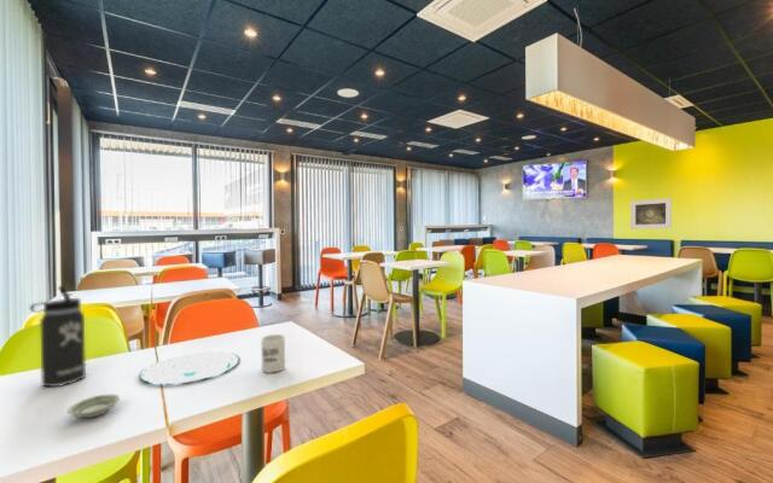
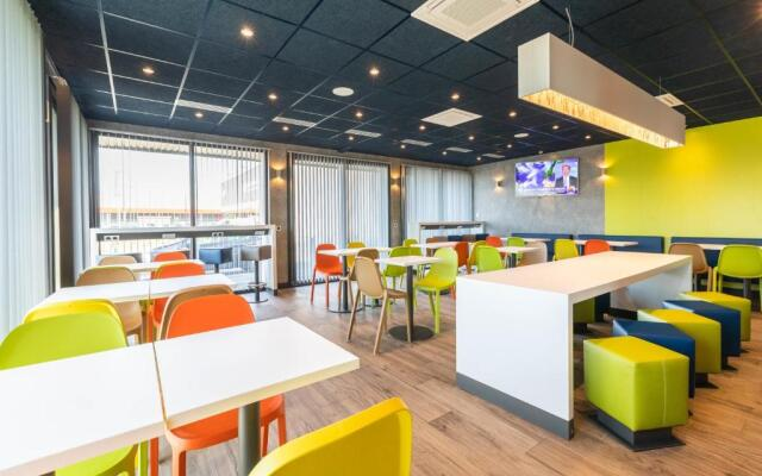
- thermos bottle (58, 333)
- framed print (650, 214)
- cup (273, 353)
- plate (192, 361)
- saucer (94, 407)
